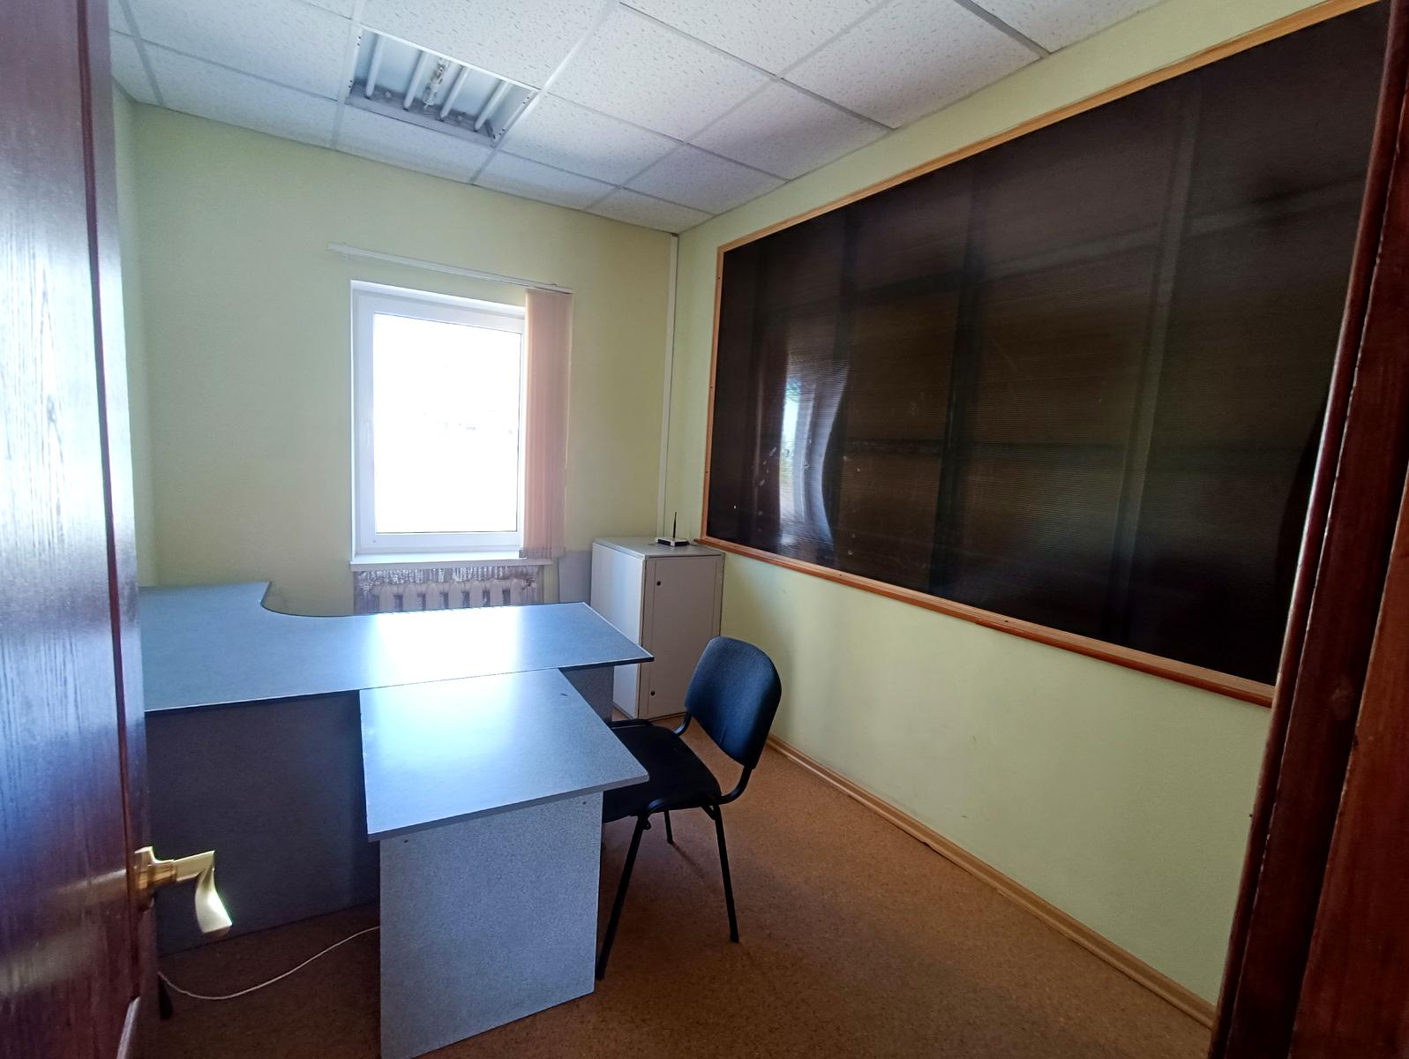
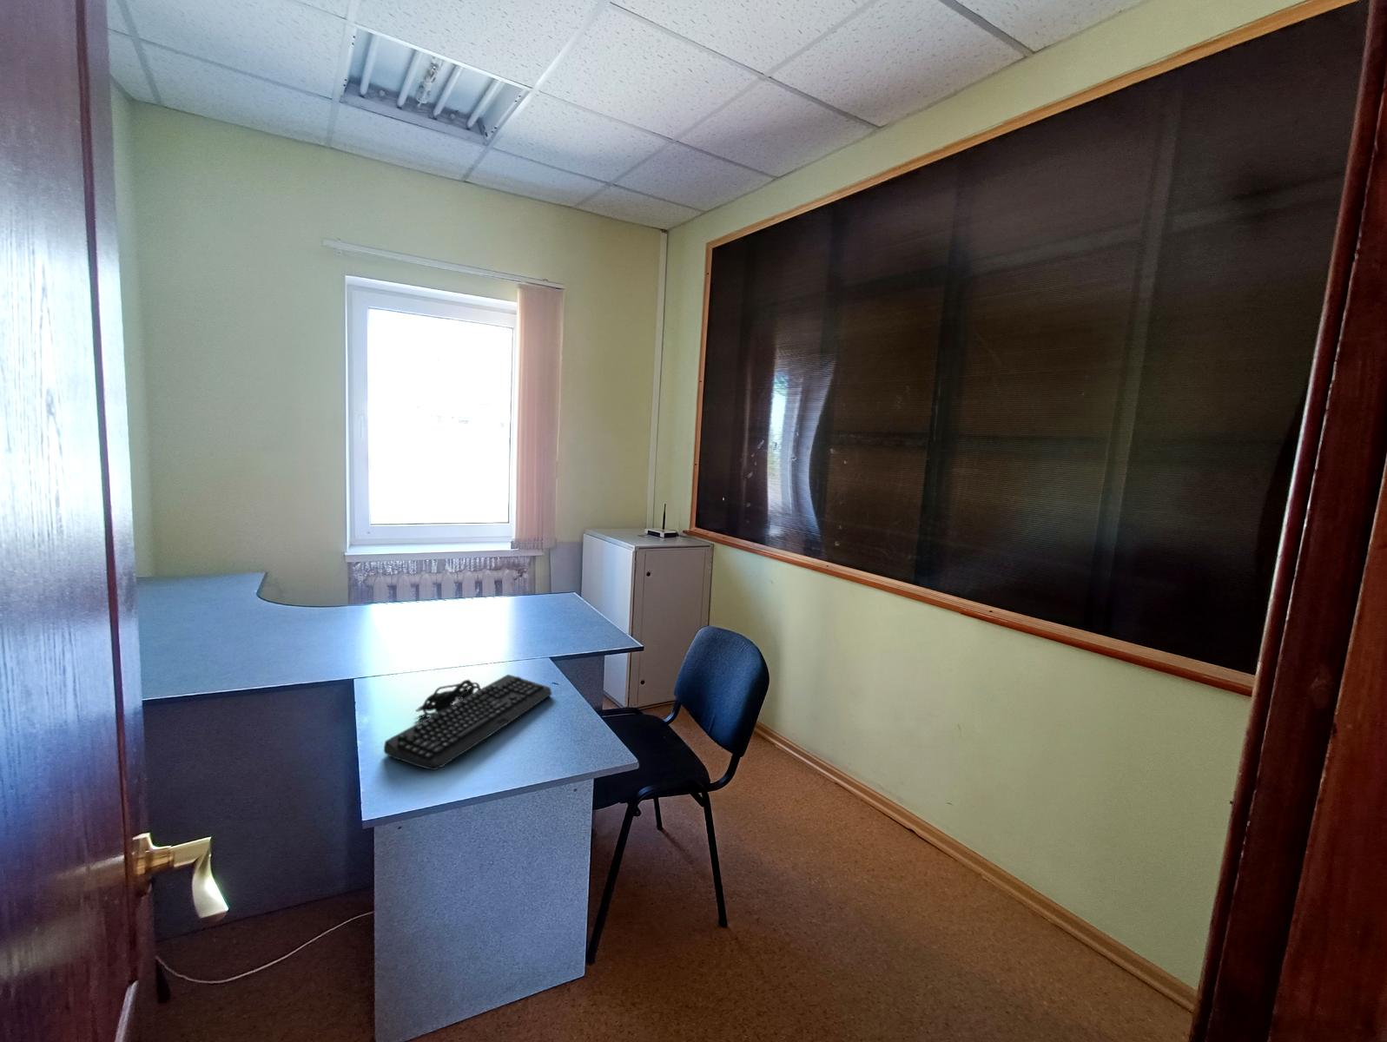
+ keyboard (466, 703)
